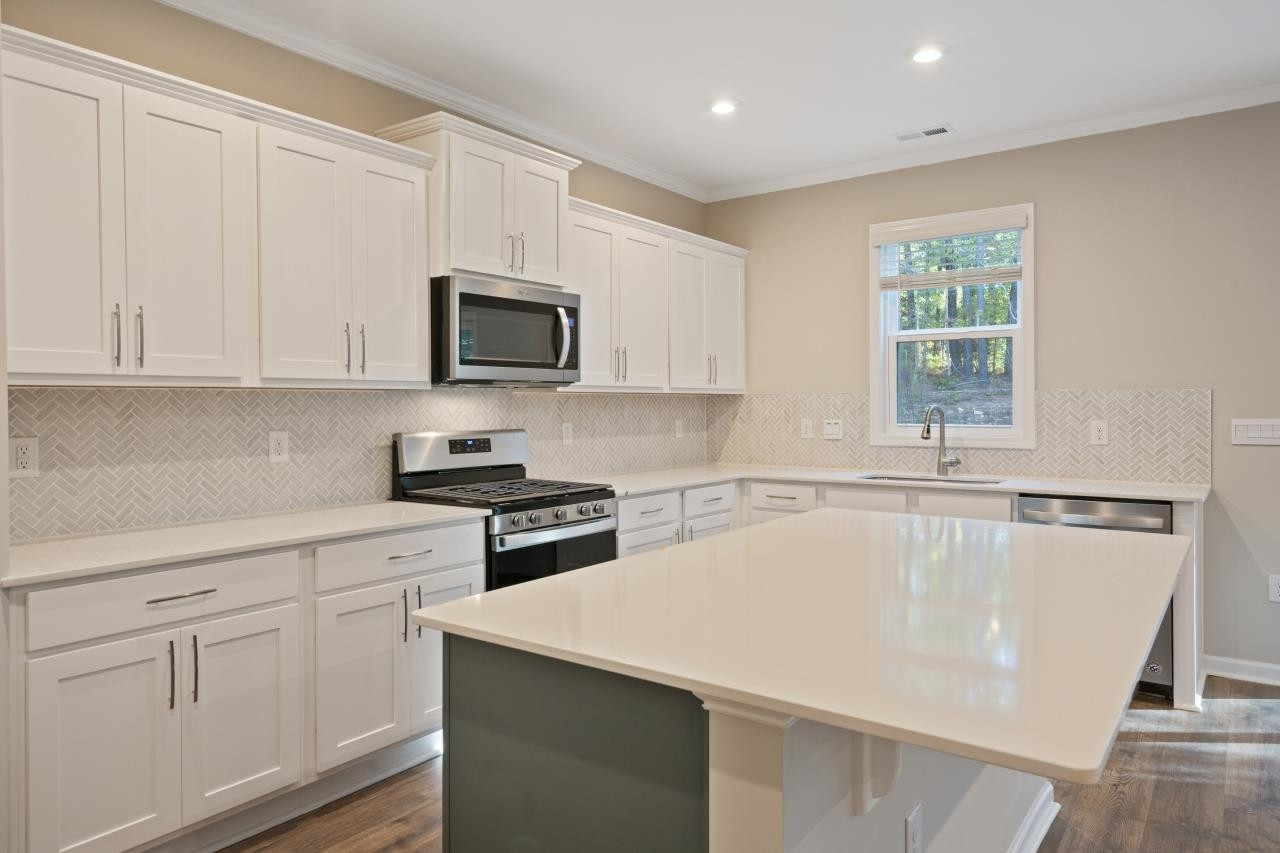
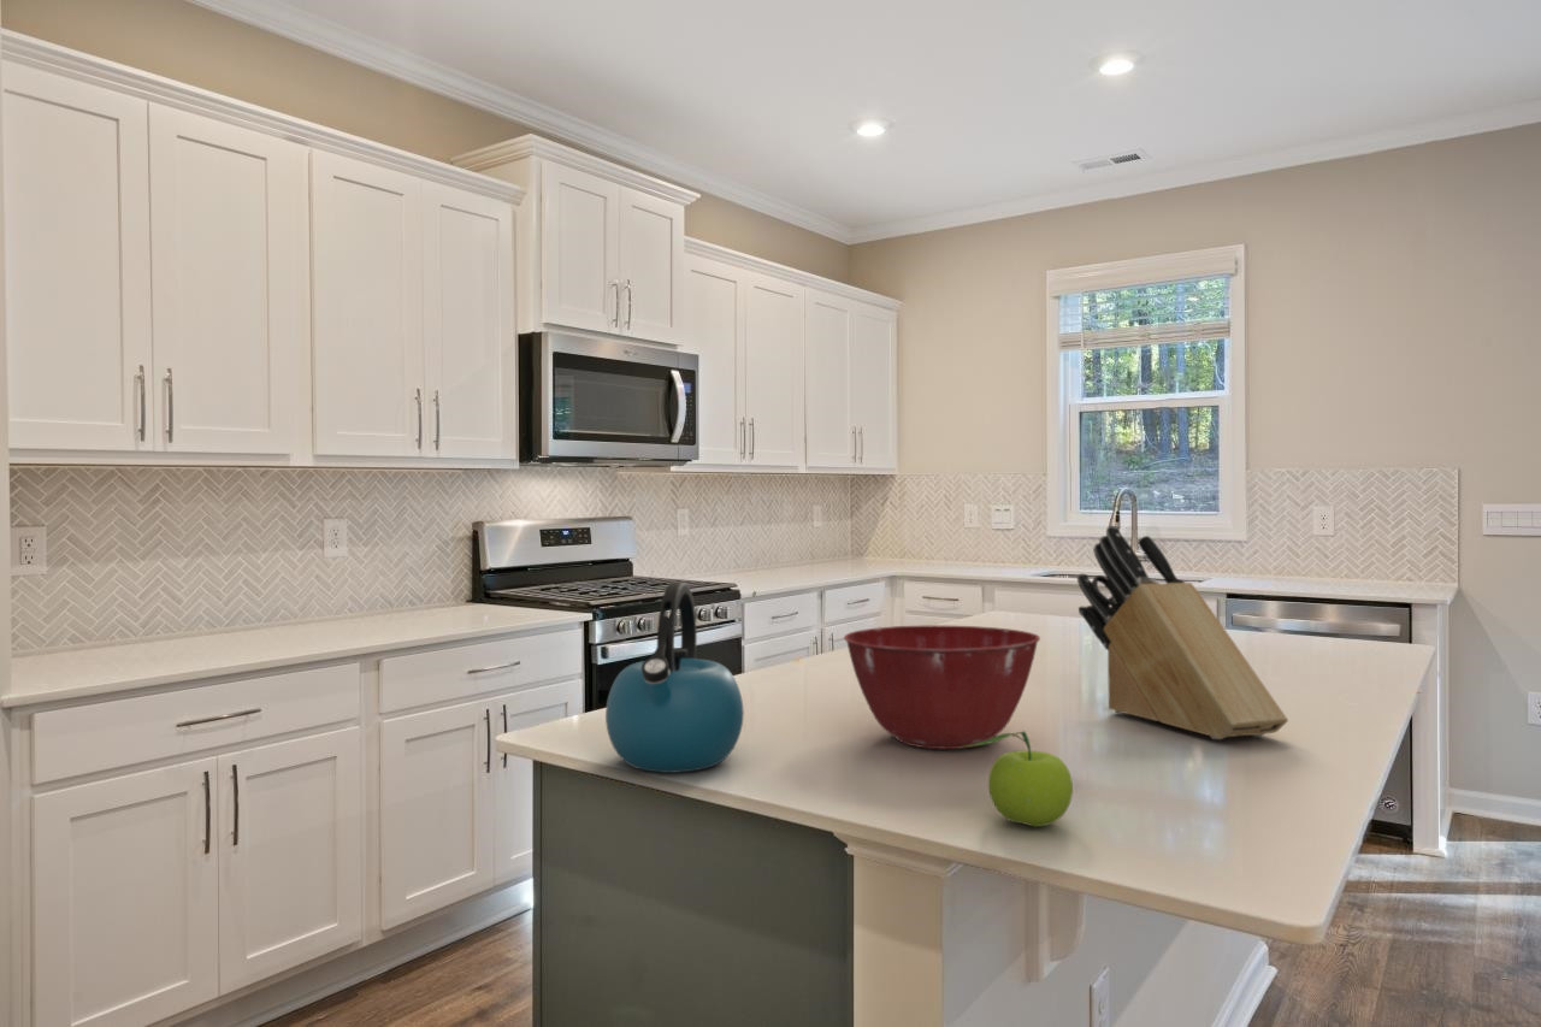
+ fruit (1014, 775)
+ knife block (1170, 622)
+ mixing bowl (940, 686)
+ kettle (673, 673)
